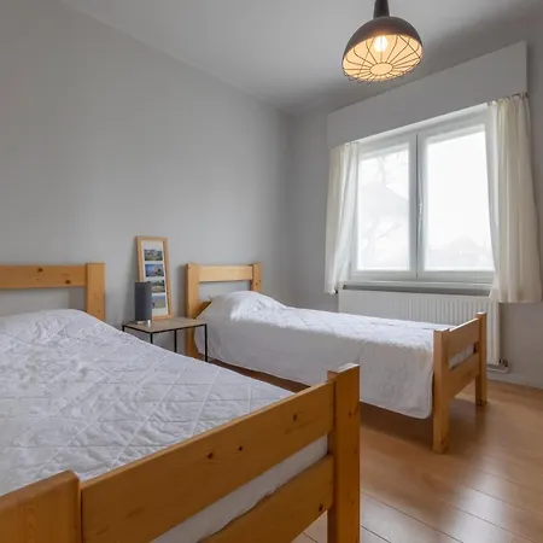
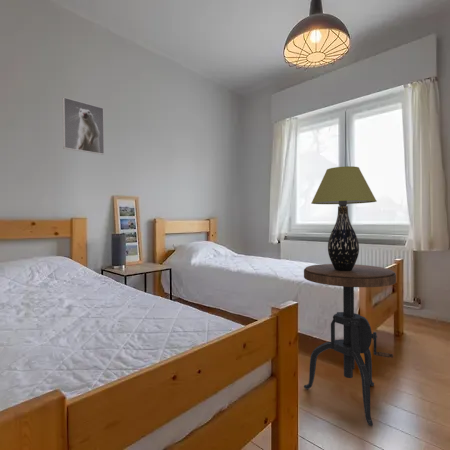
+ table lamp (342, 219)
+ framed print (84, 127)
+ side table (347, 333)
